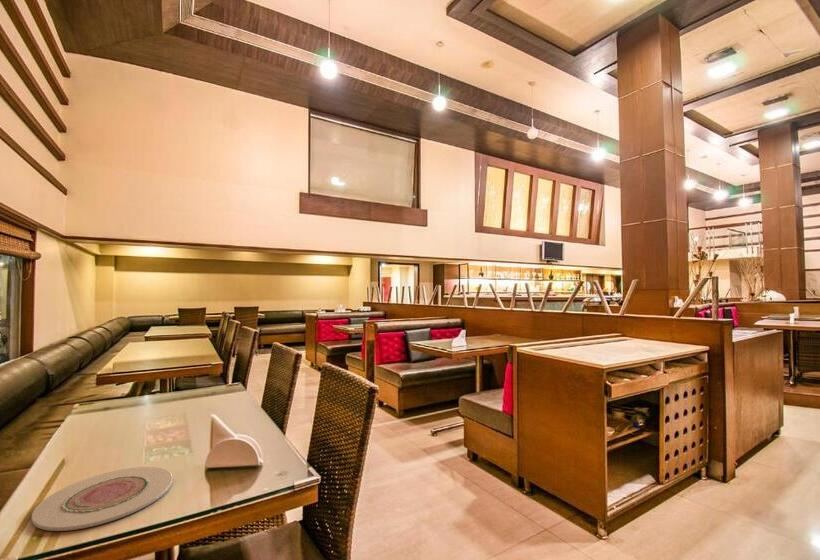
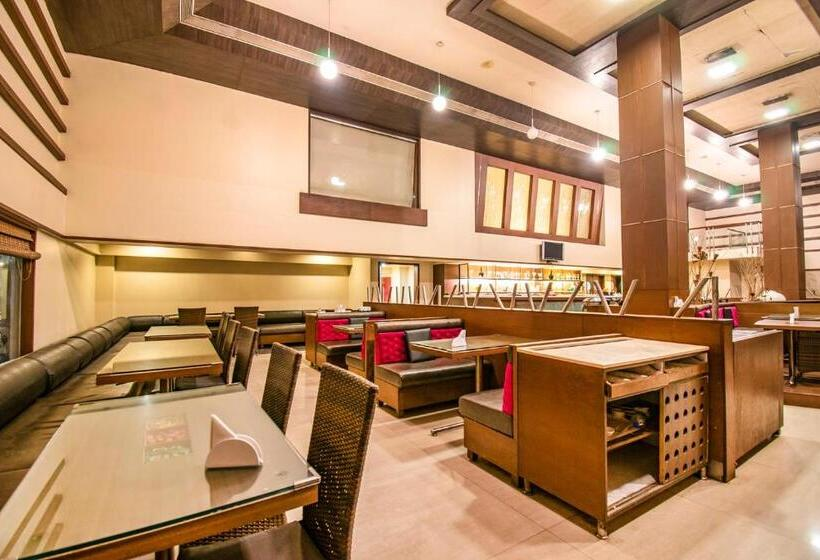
- plate (108, 493)
